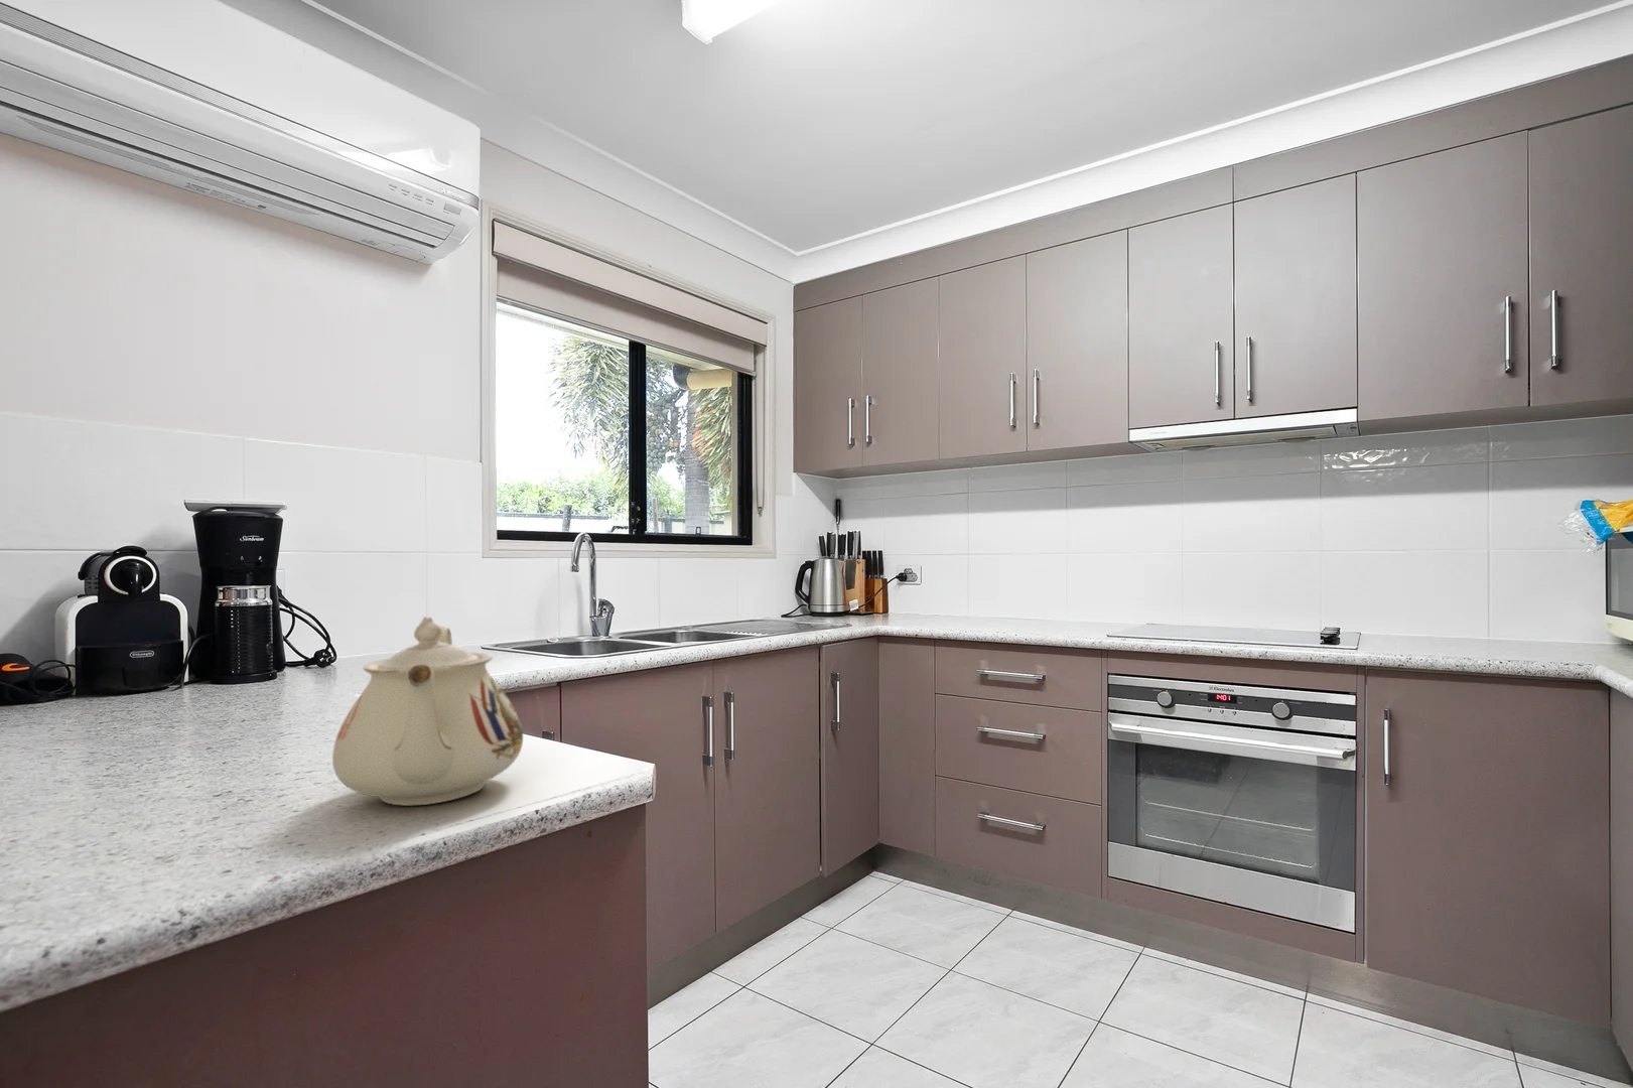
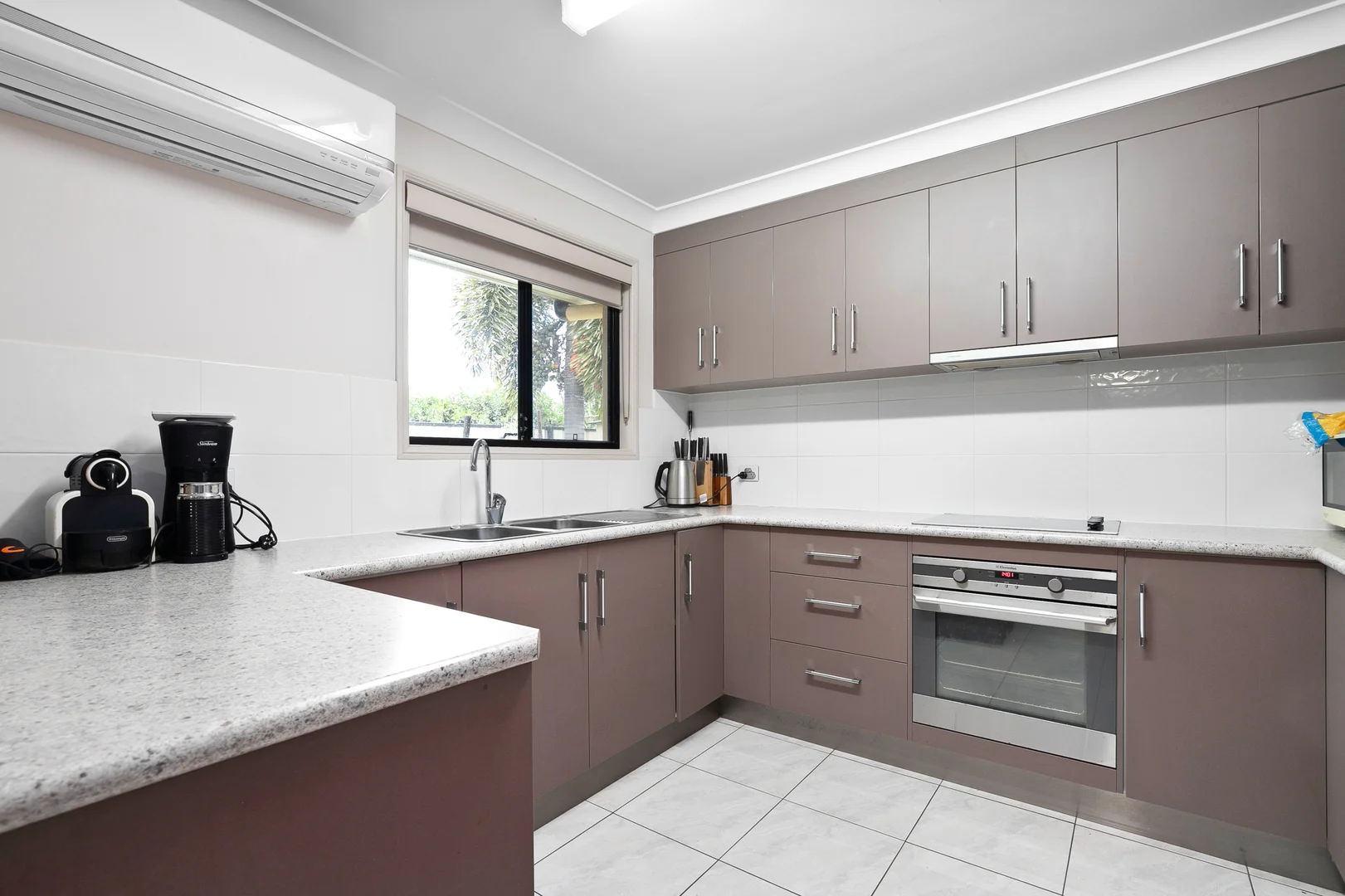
- teapot (432, 703)
